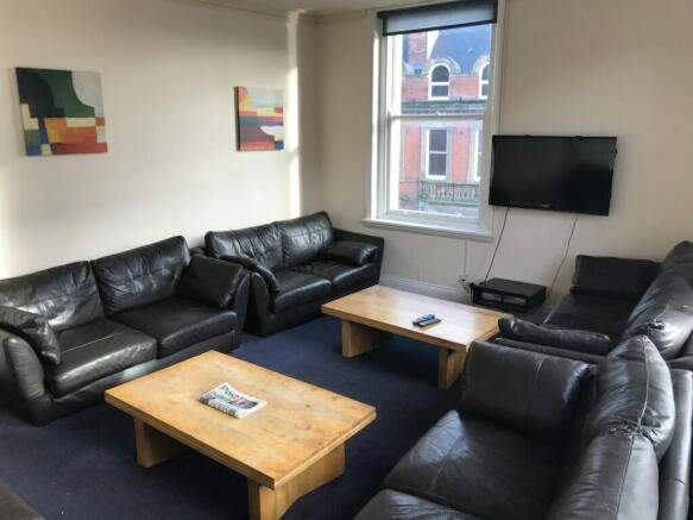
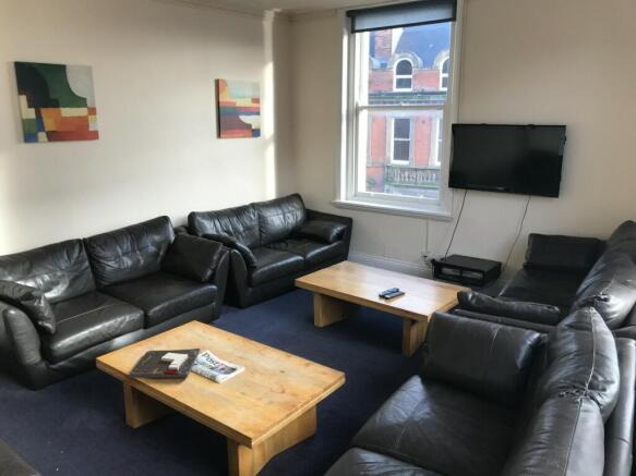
+ board game (167, 362)
